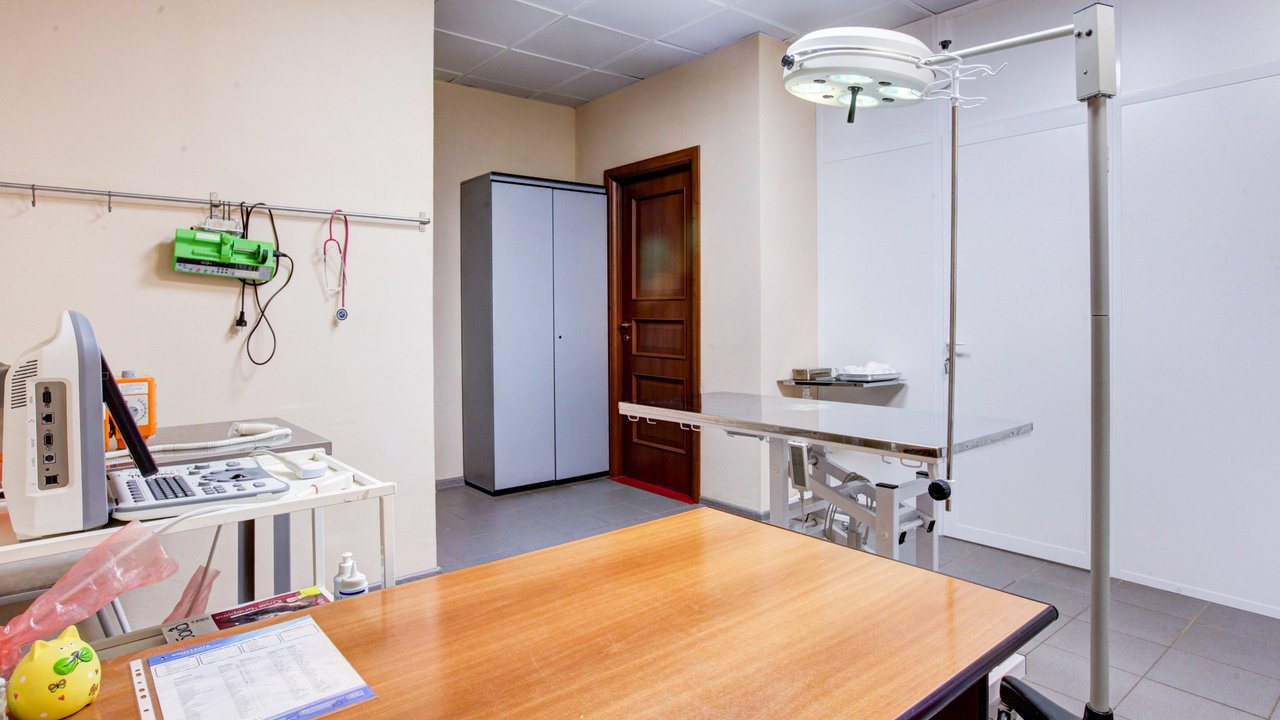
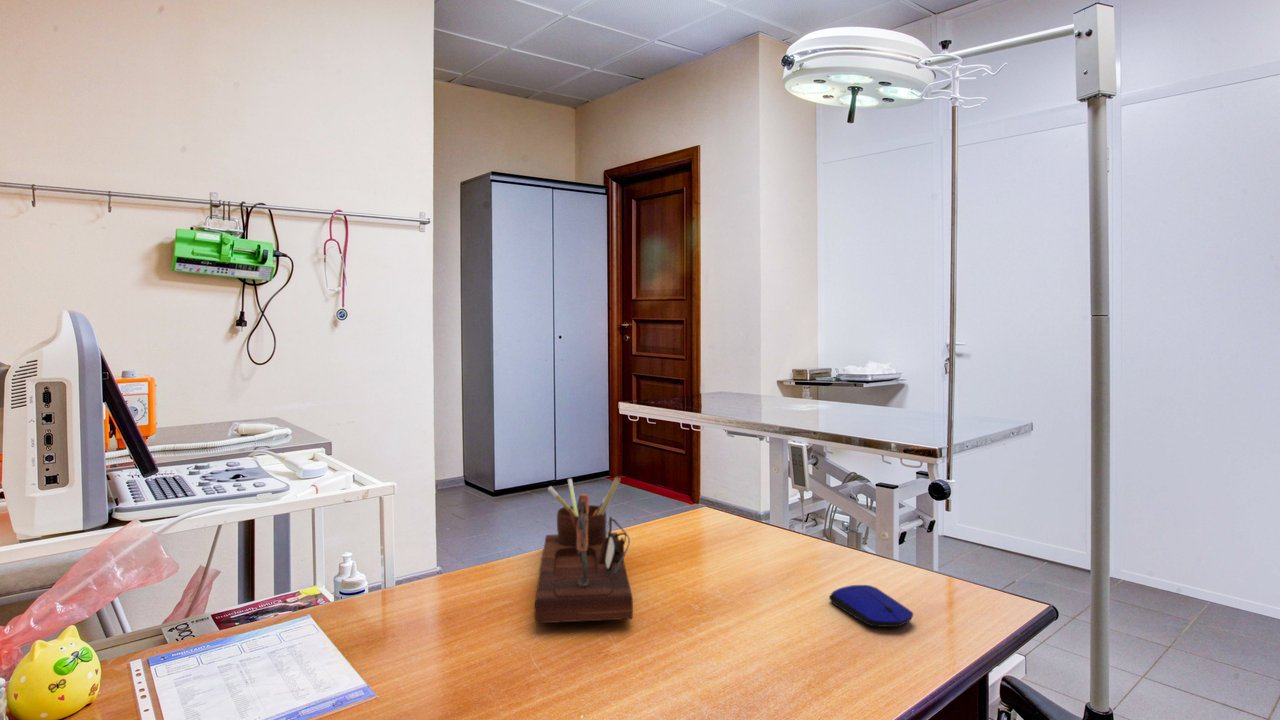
+ desk organizer (584, 527)
+ computer mouse (871, 602)
